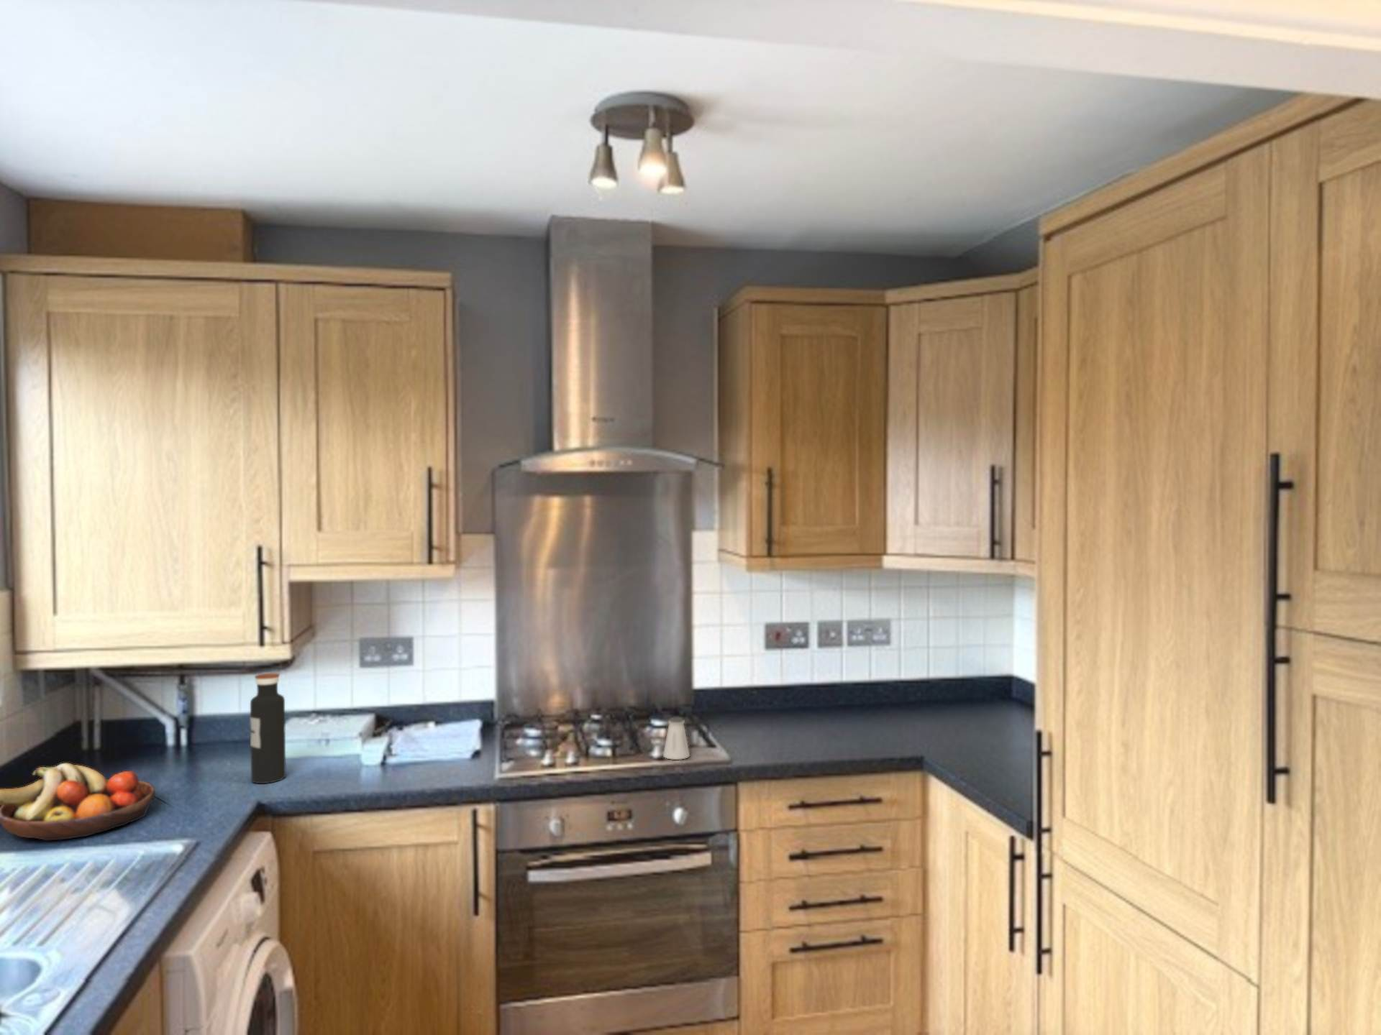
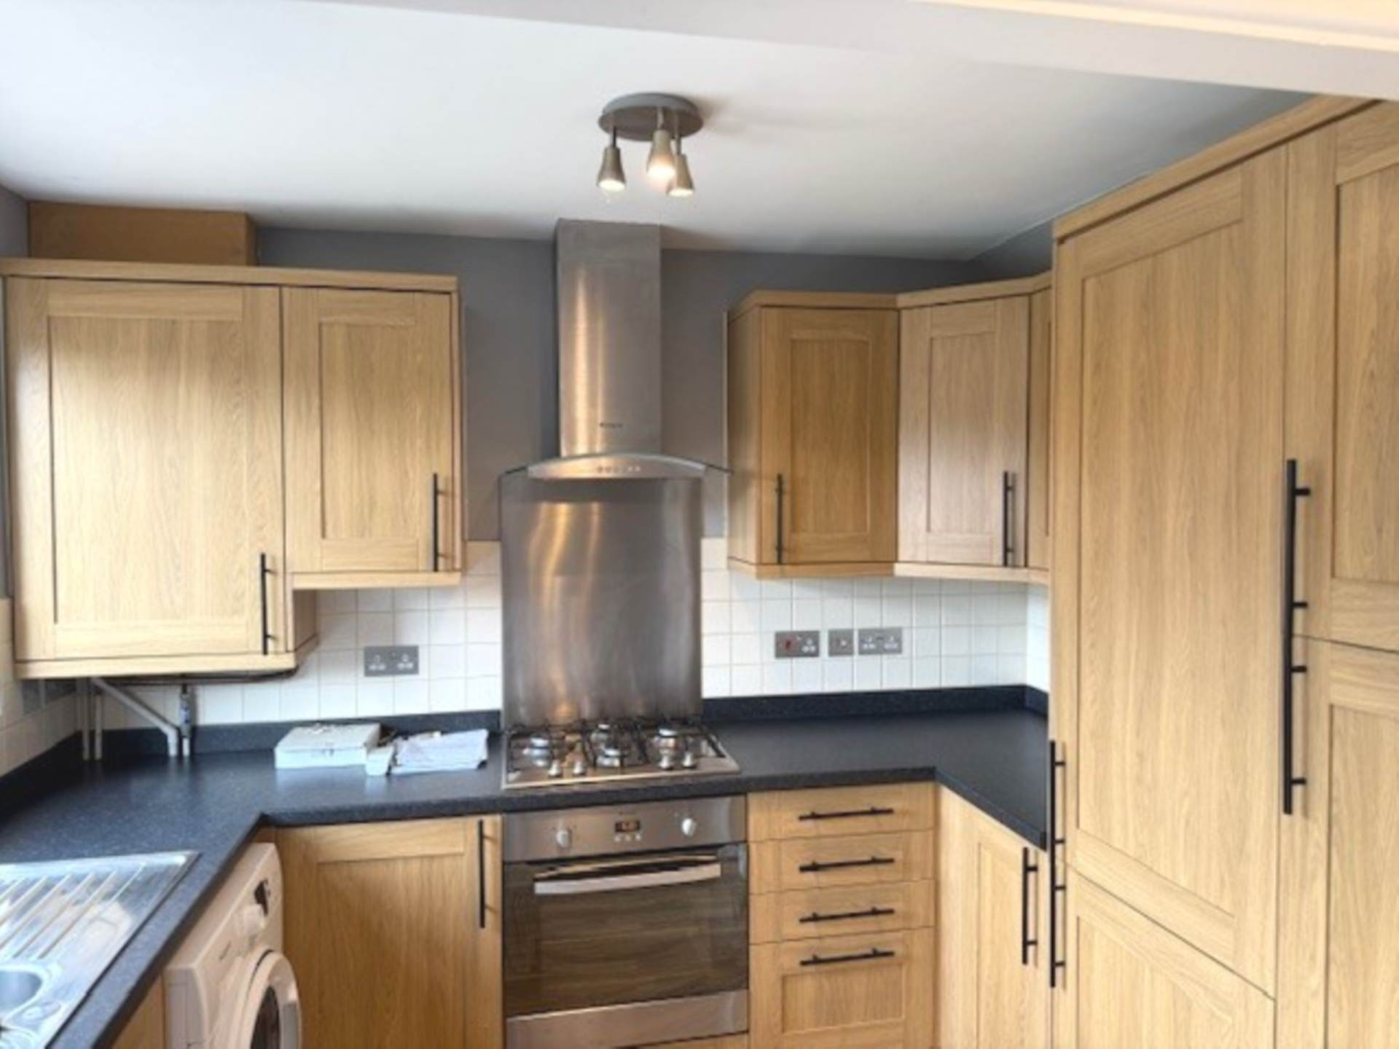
- fruit bowl (77, 795)
- saltshaker (676, 737)
- water bottle (268, 726)
